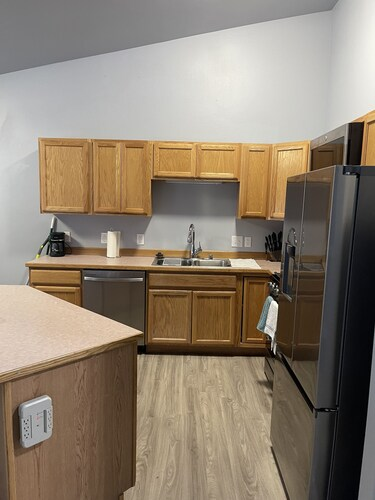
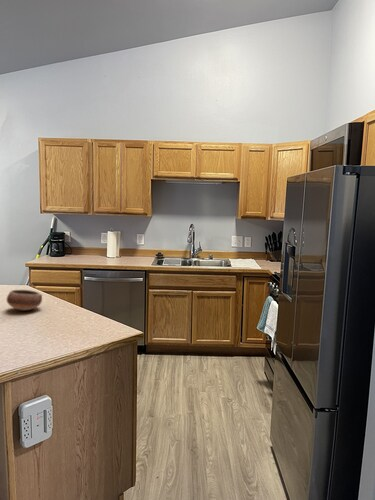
+ bowl (24, 300)
